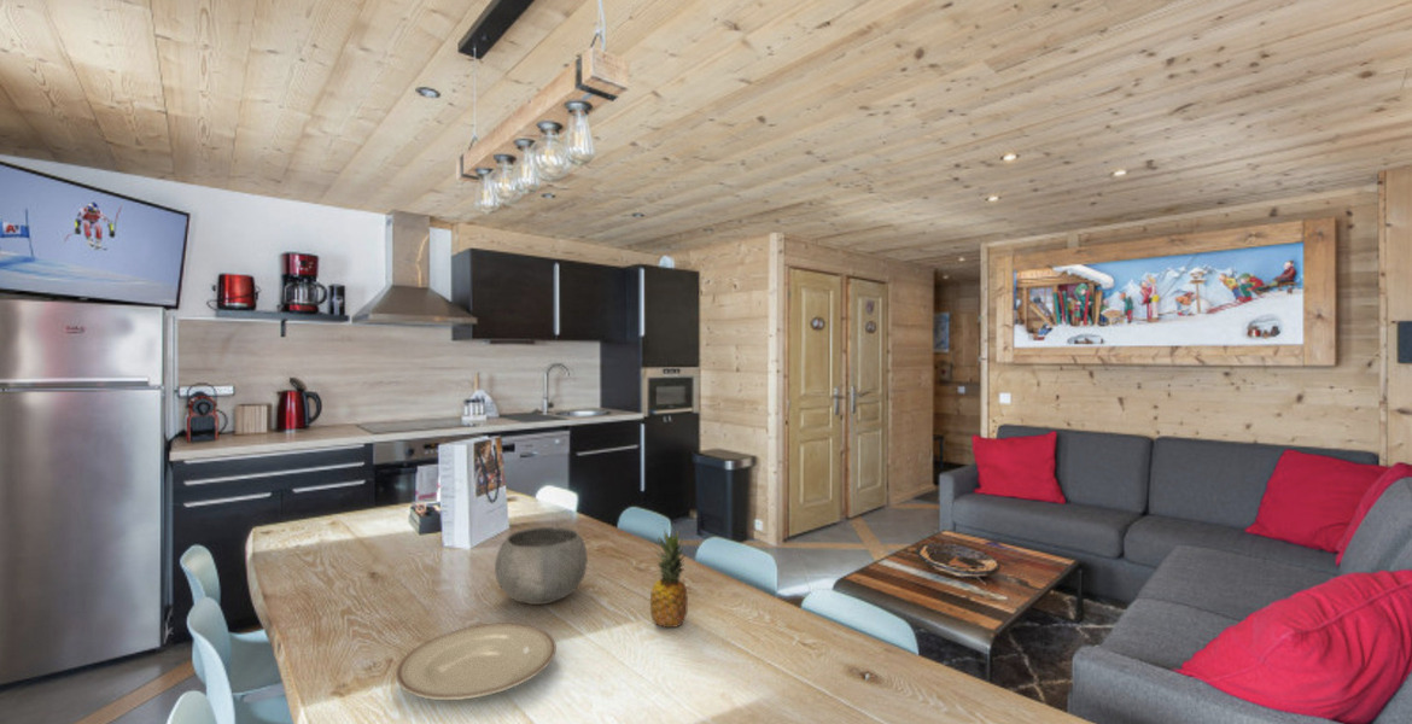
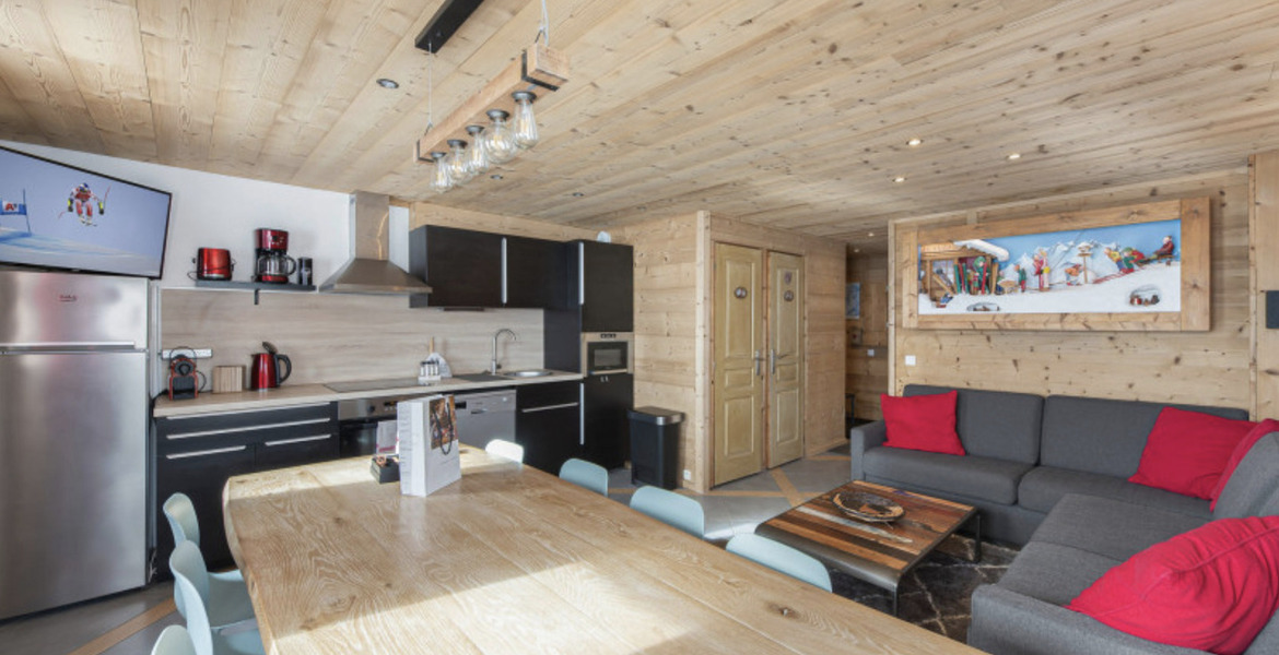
- fruit (669, 576)
- plate (479, 665)
- bowl (542, 566)
